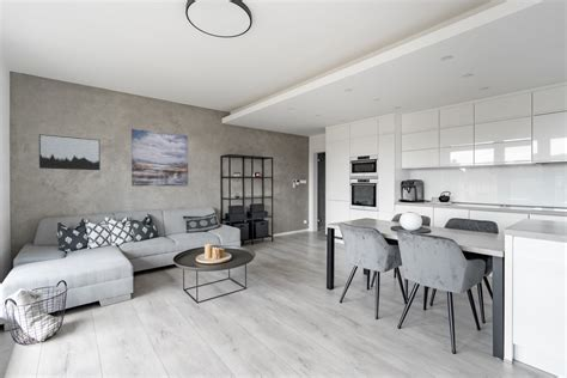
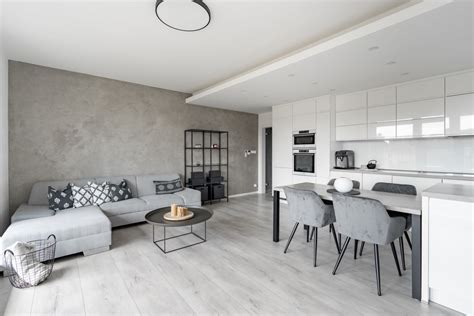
- wall art (71, 153)
- wall art (161, 159)
